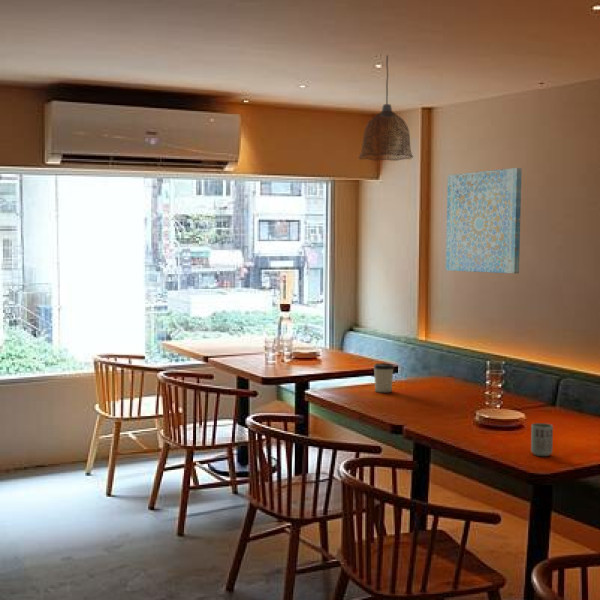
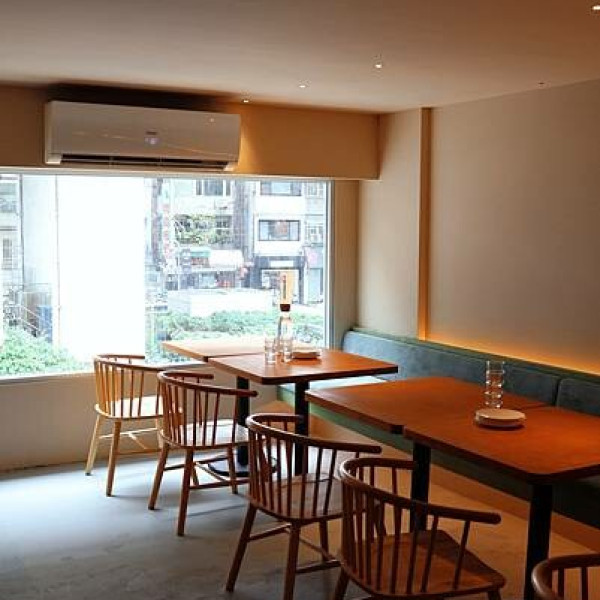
- cup (383, 377)
- pendant lamp (386, 107)
- wall art (481, 222)
- cup (541, 439)
